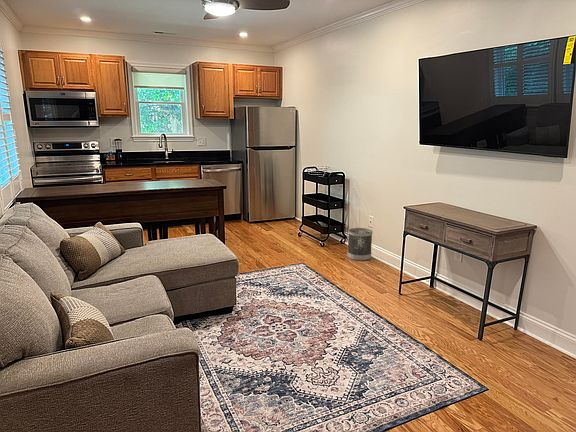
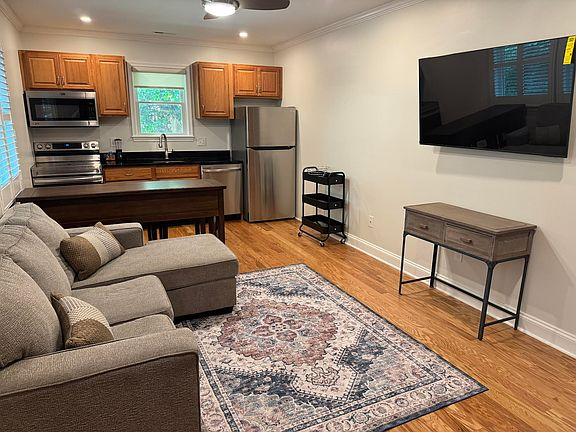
- wastebasket (359, 243)
